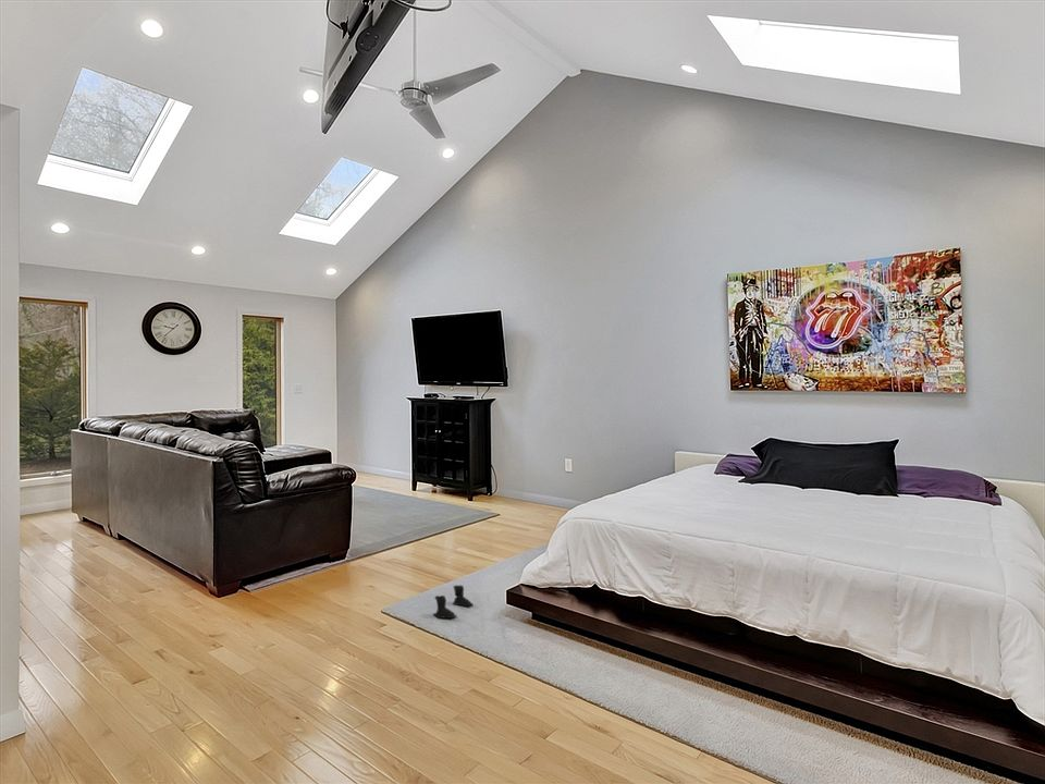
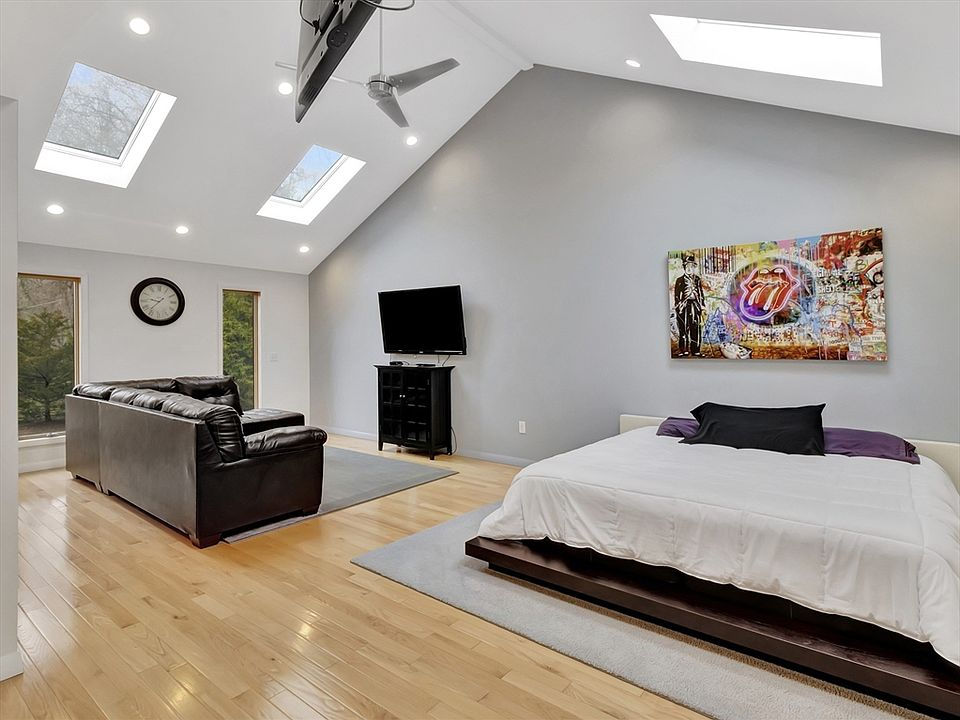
- boots (454, 600)
